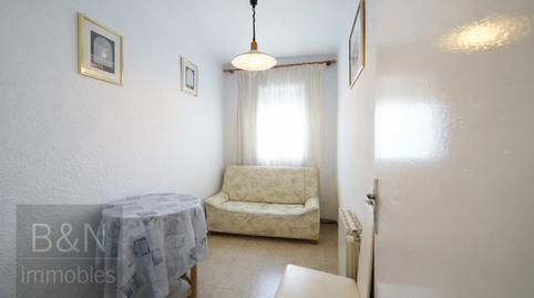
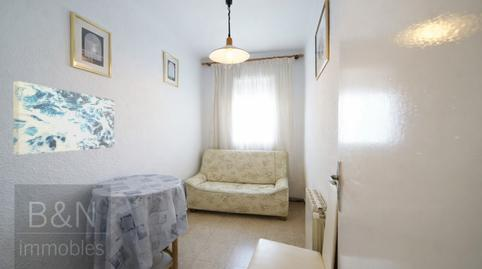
+ wall art (74, 121)
